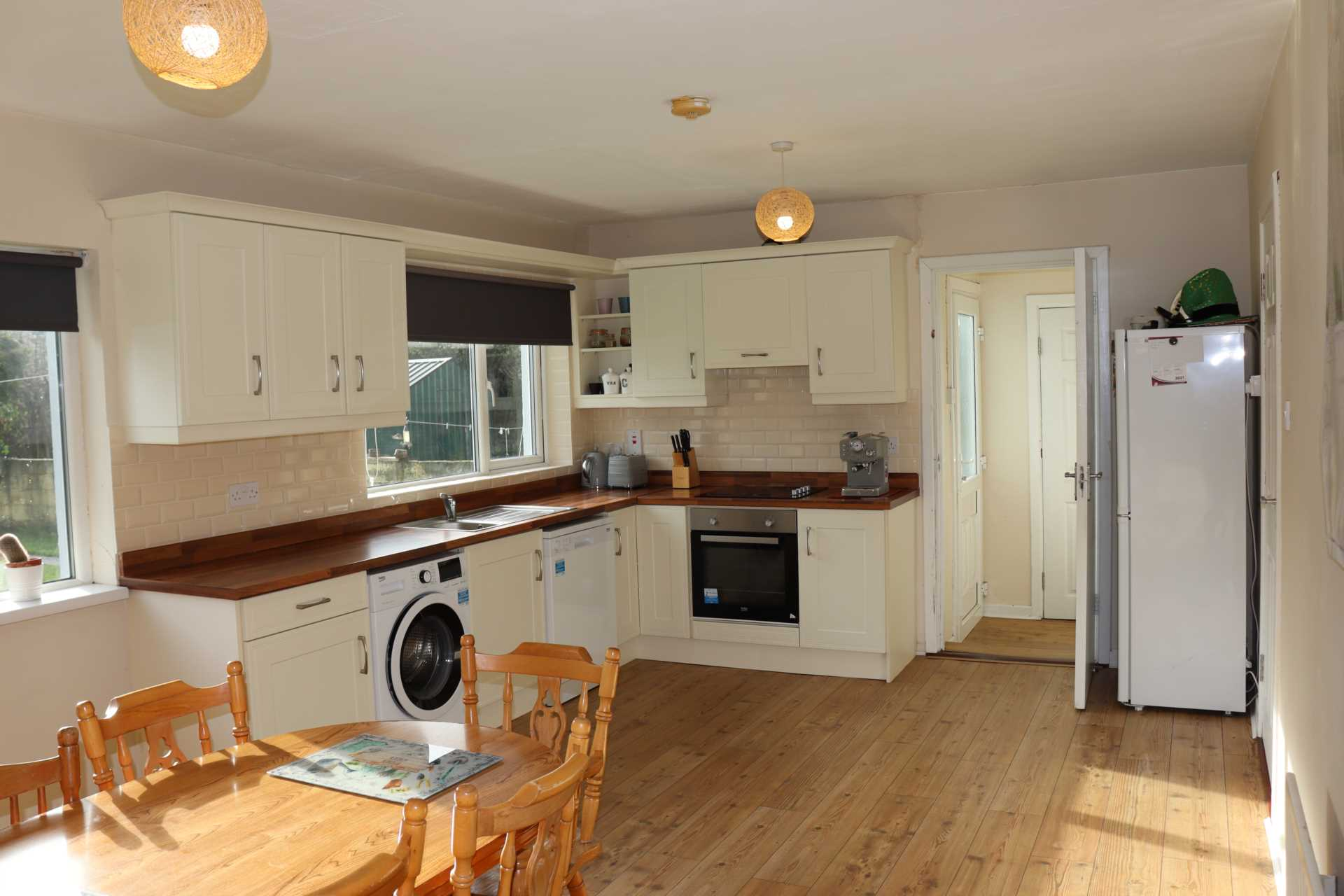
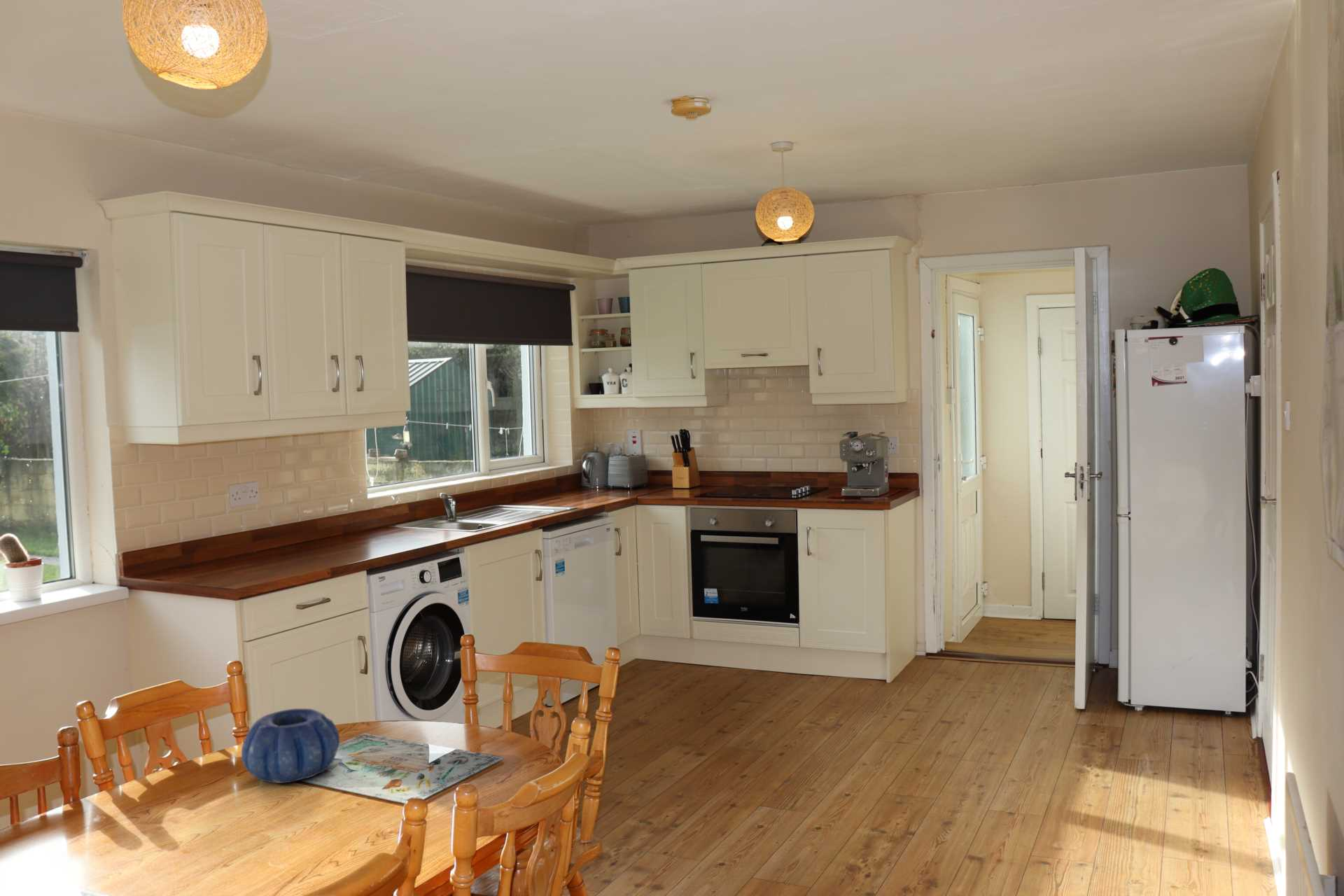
+ decorative bowl (290, 743)
